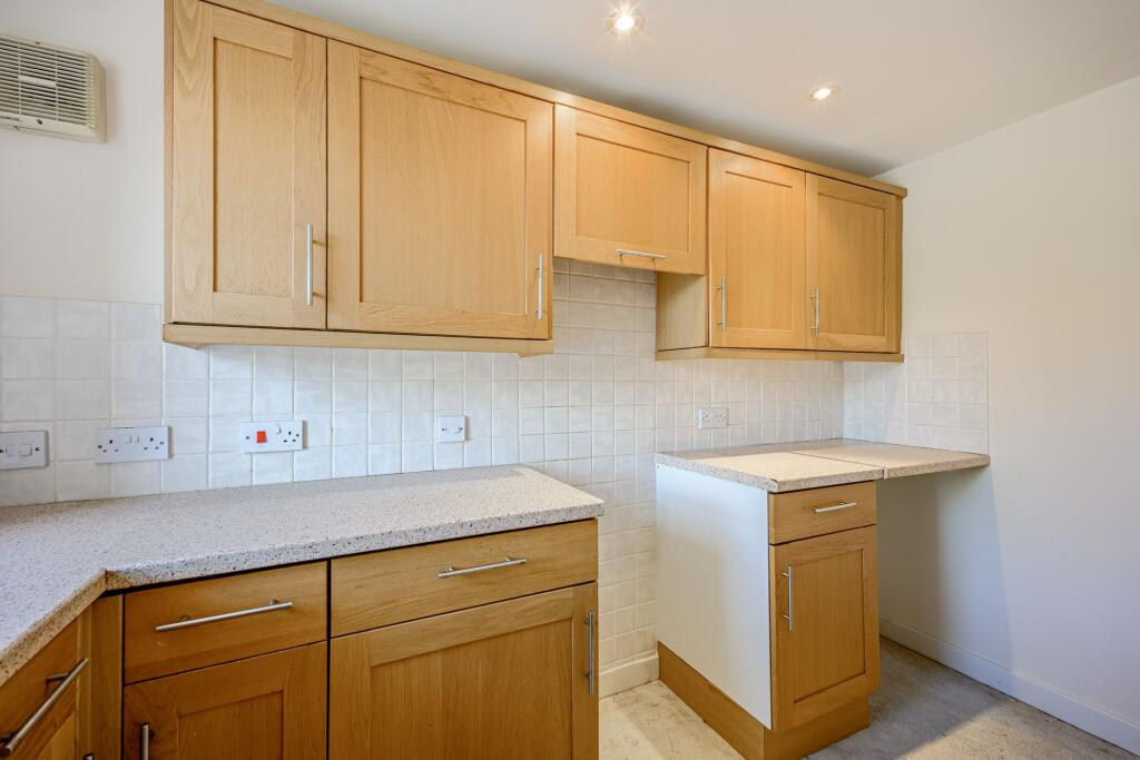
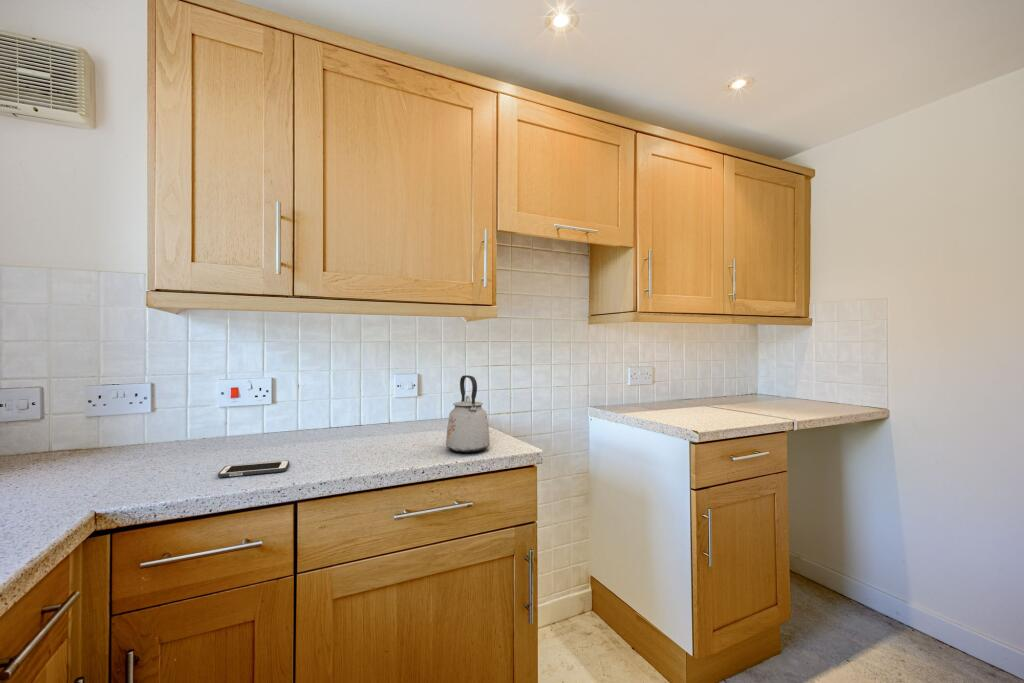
+ kettle (465, 411)
+ cell phone (255, 468)
